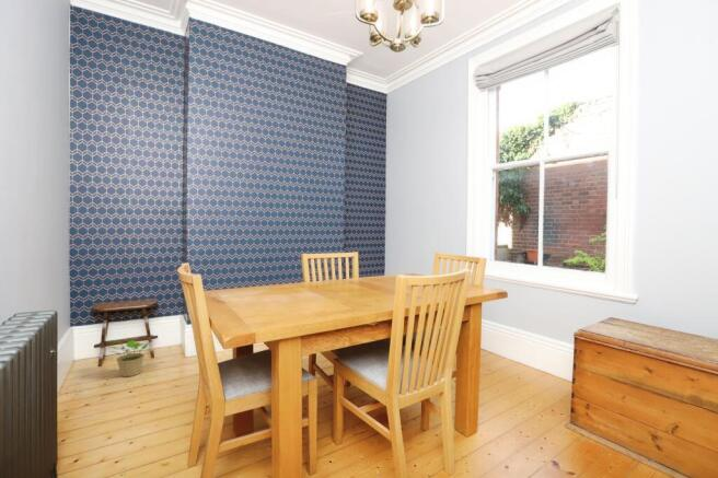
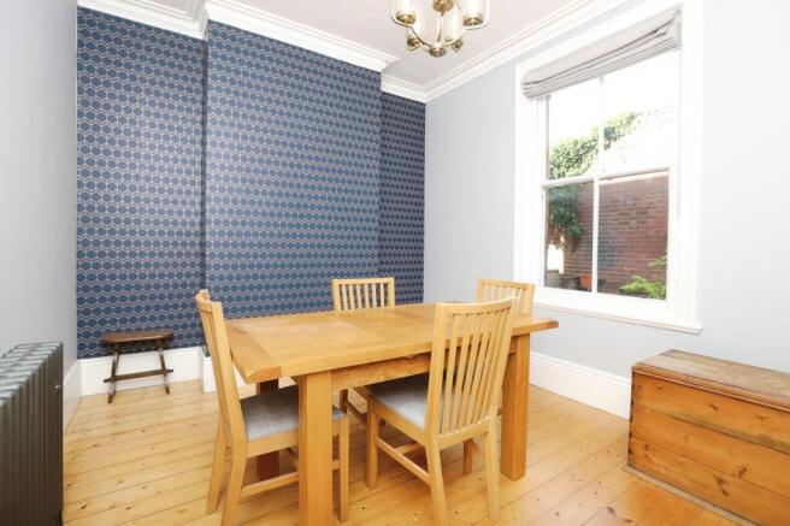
- potted plant (128, 353)
